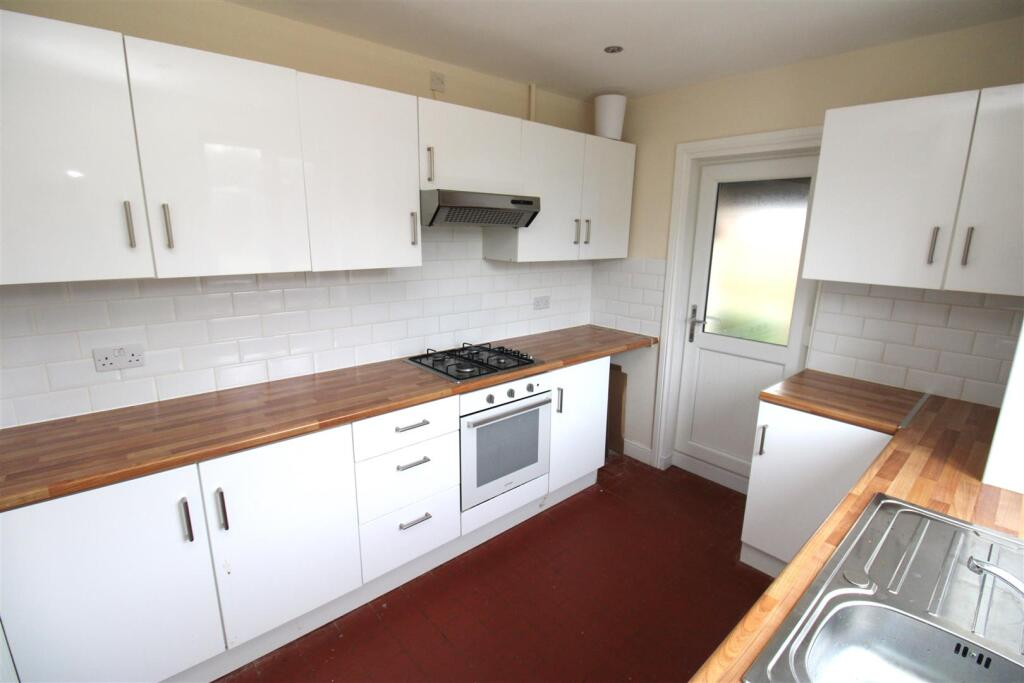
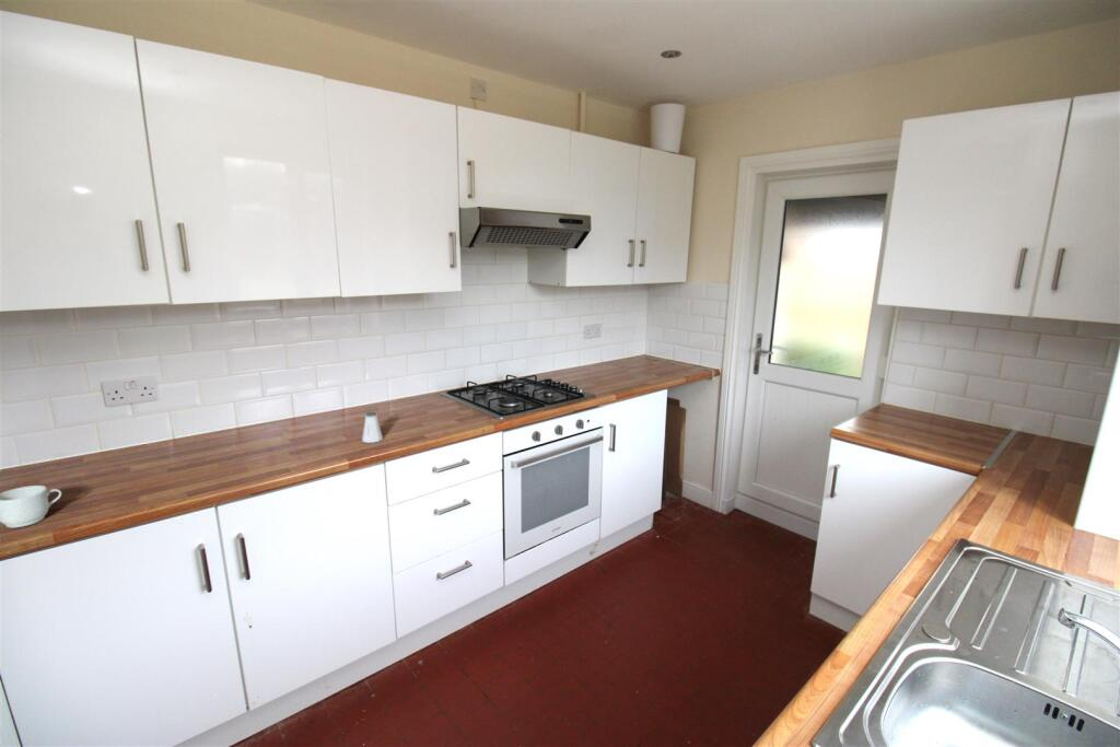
+ saltshaker (371, 425)
+ mug (31, 505)
